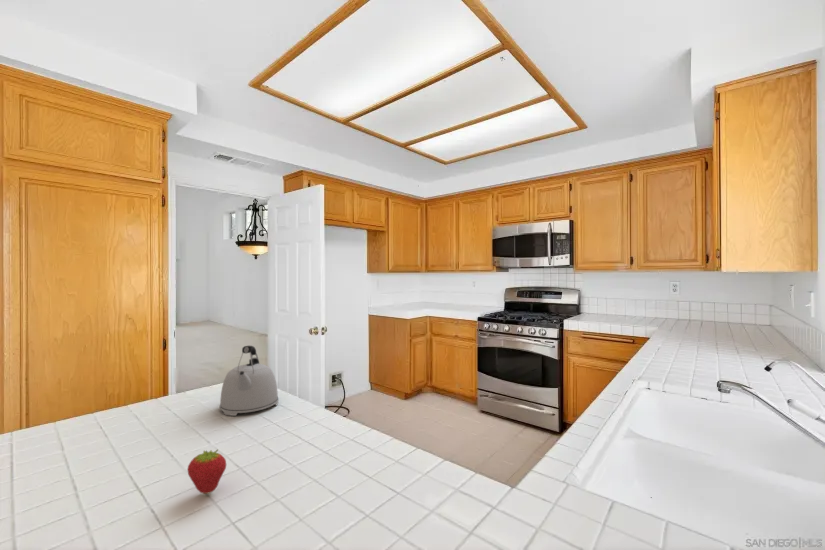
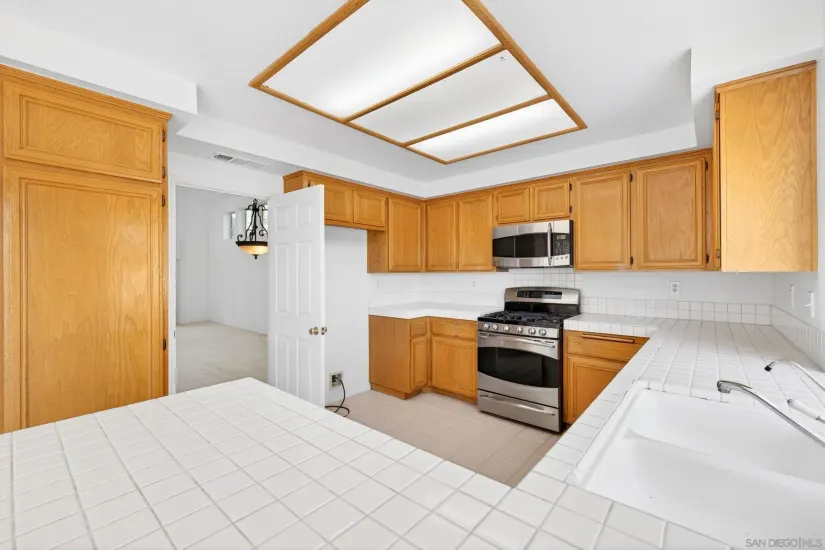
- kettle (249, 375)
- fruit (207, 471)
